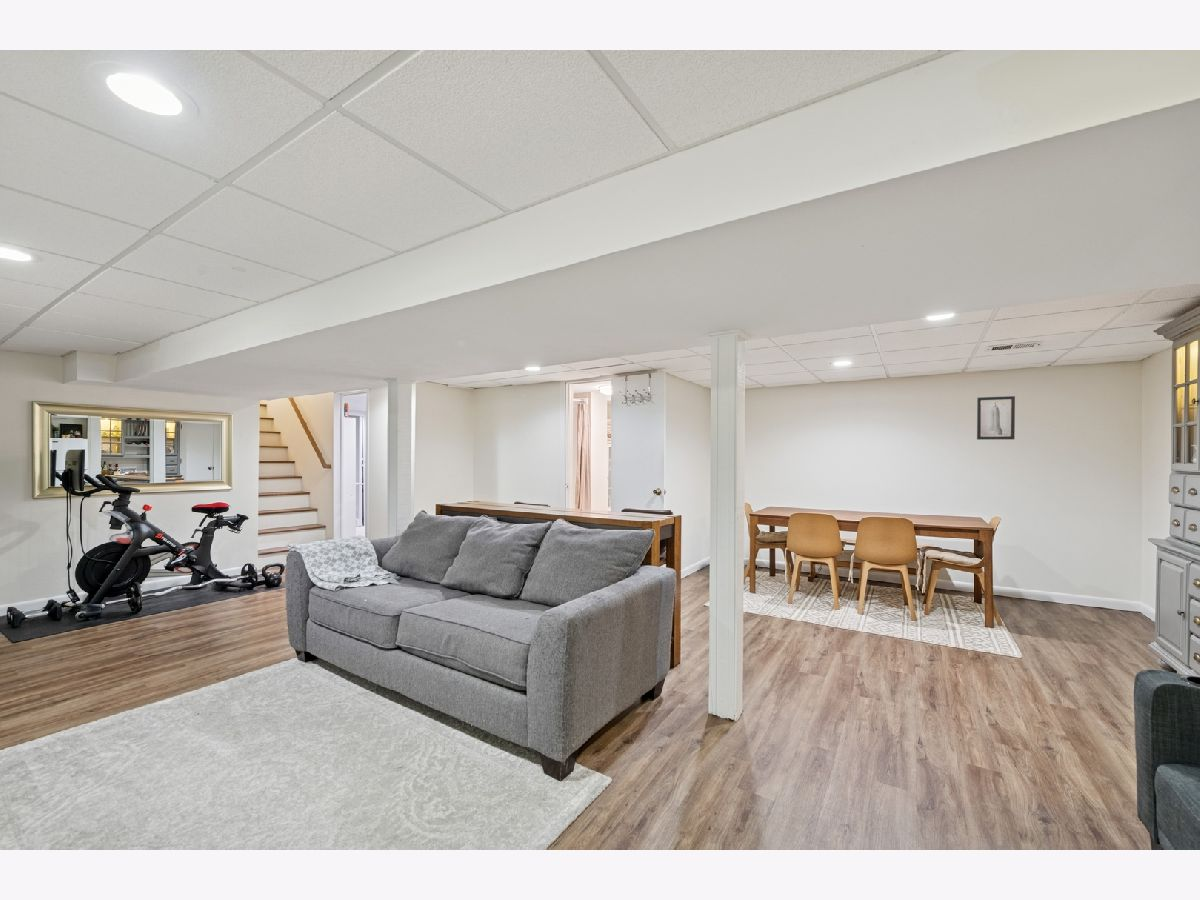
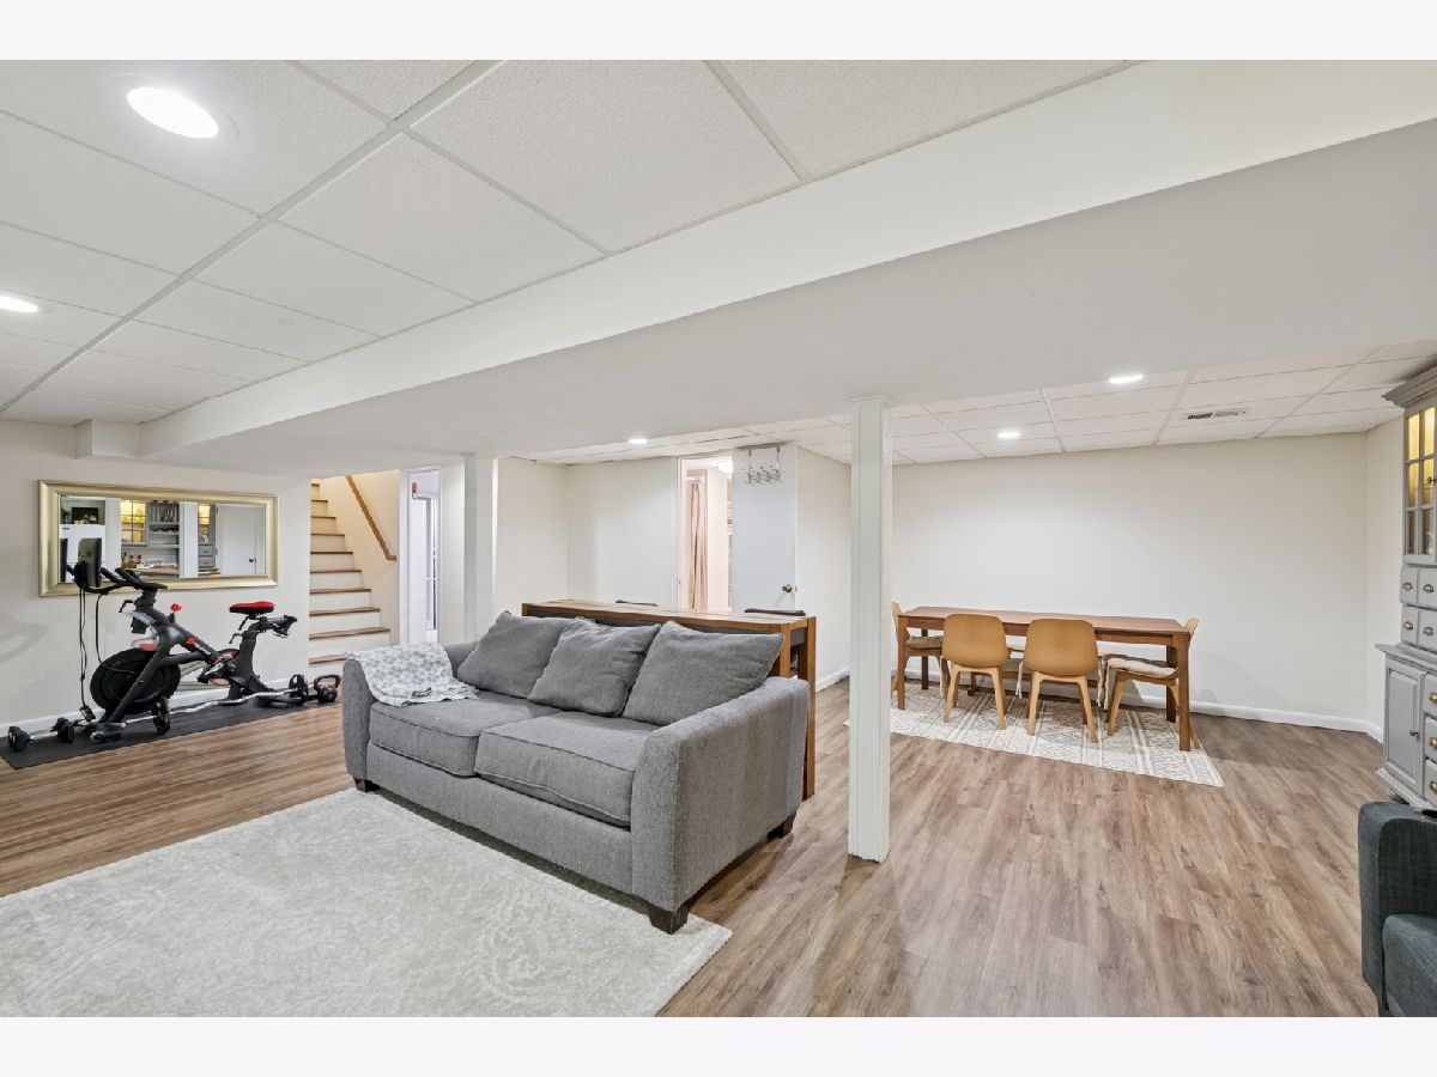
- wall art (995, 418)
